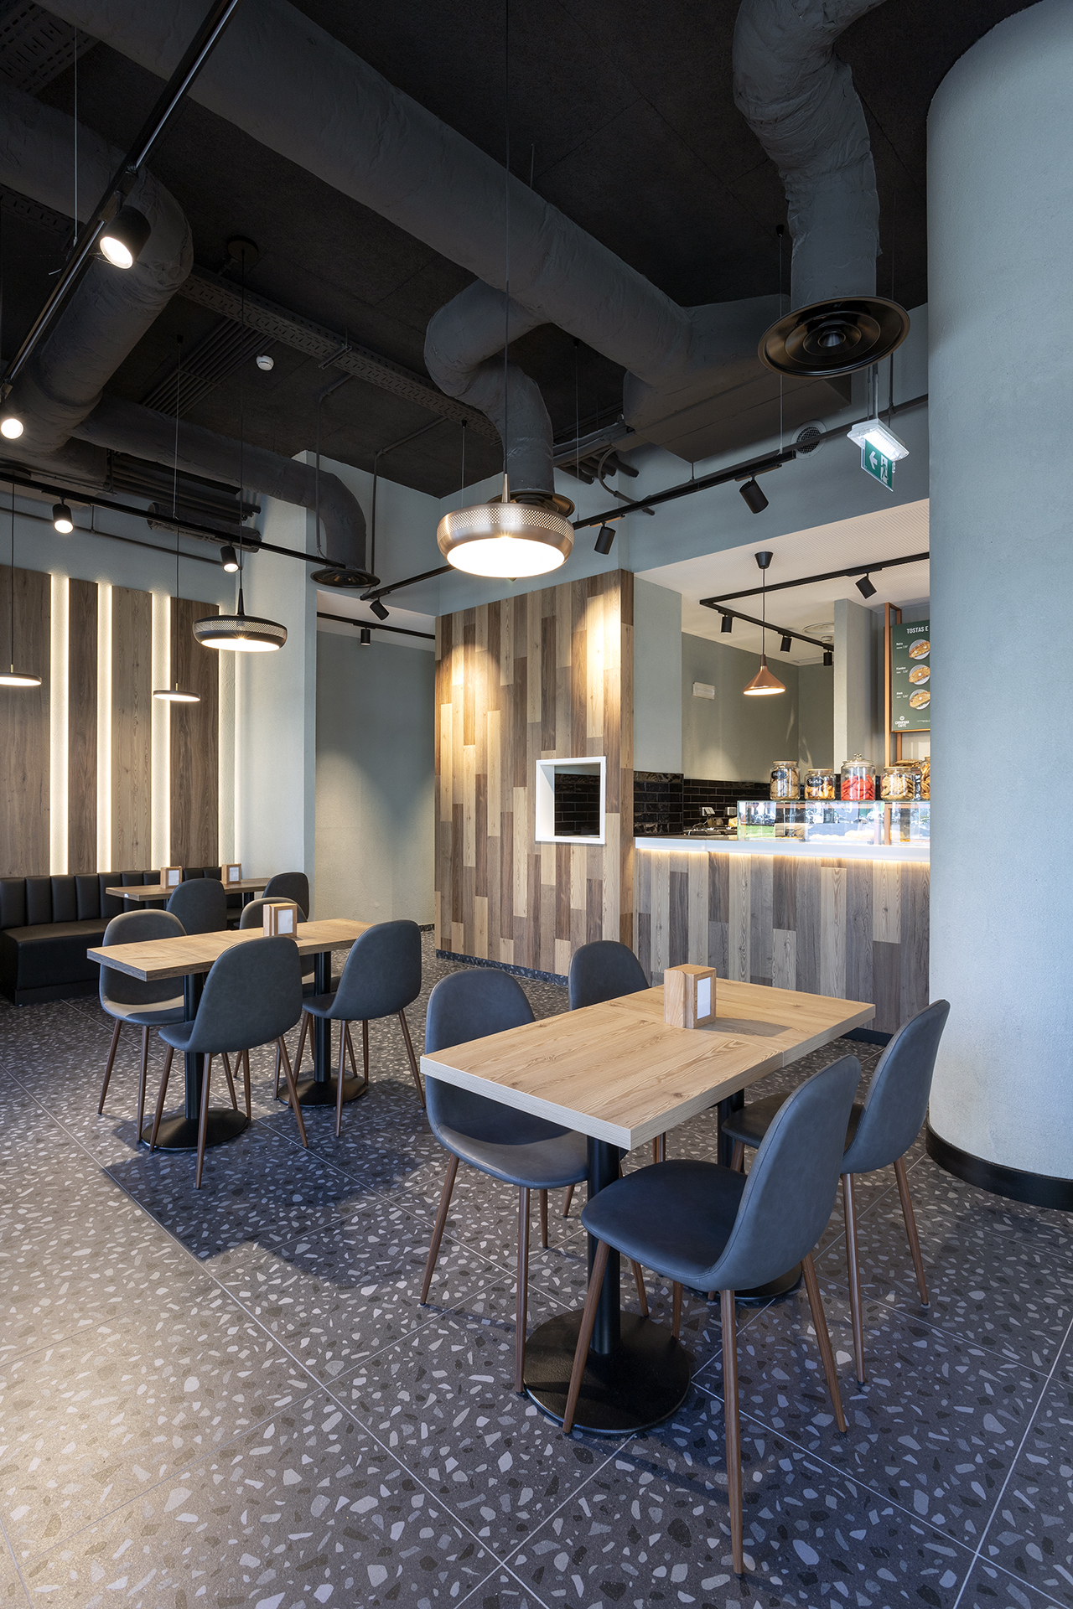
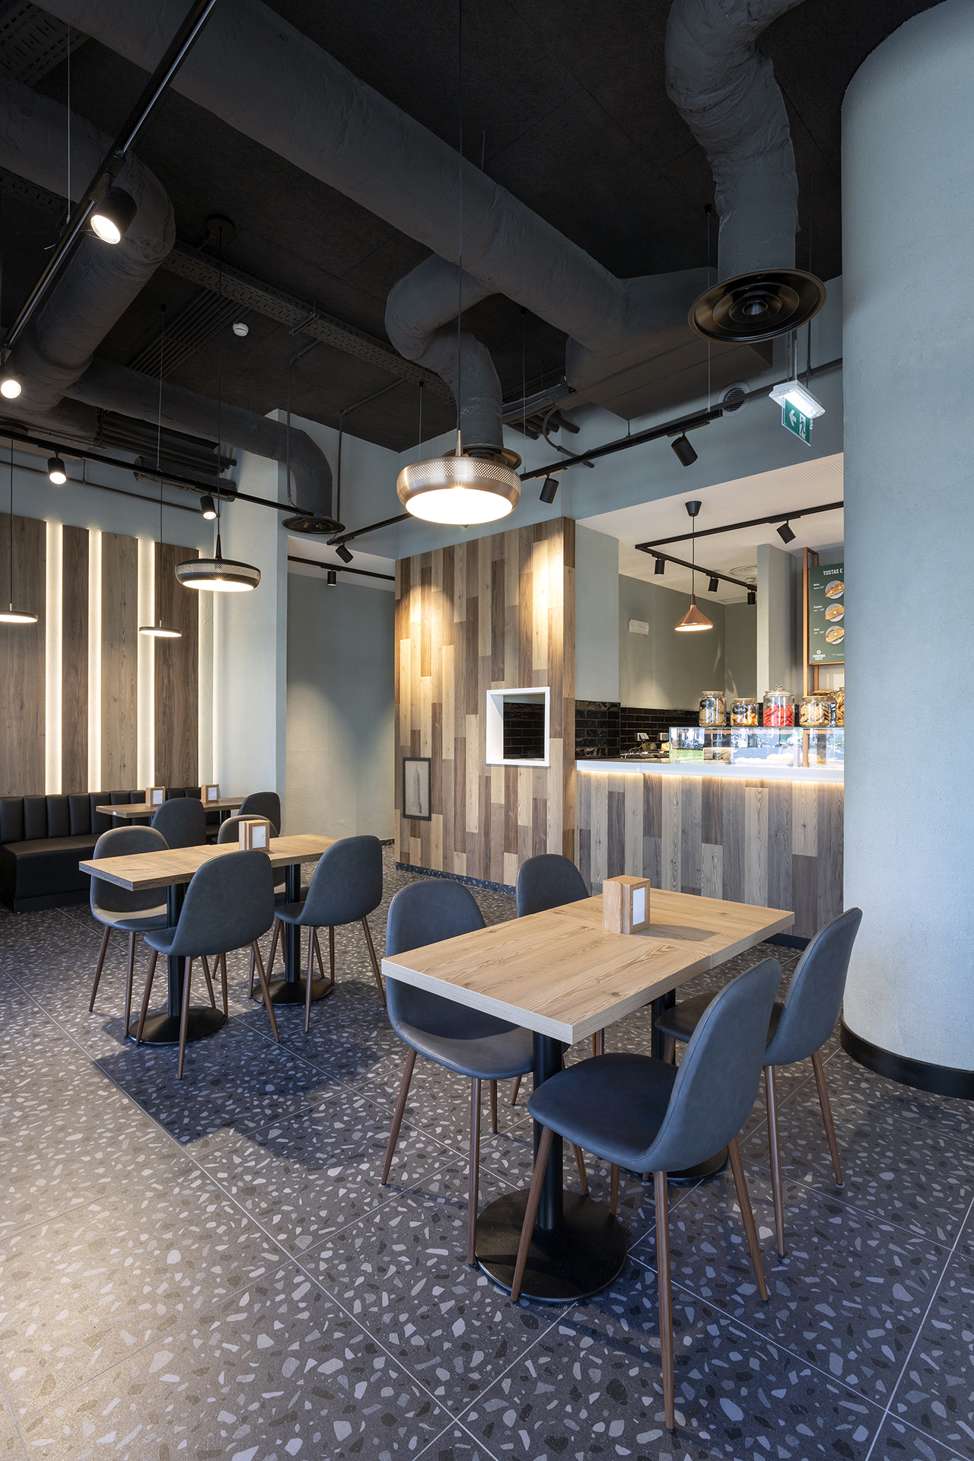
+ wall art (416, 788)
